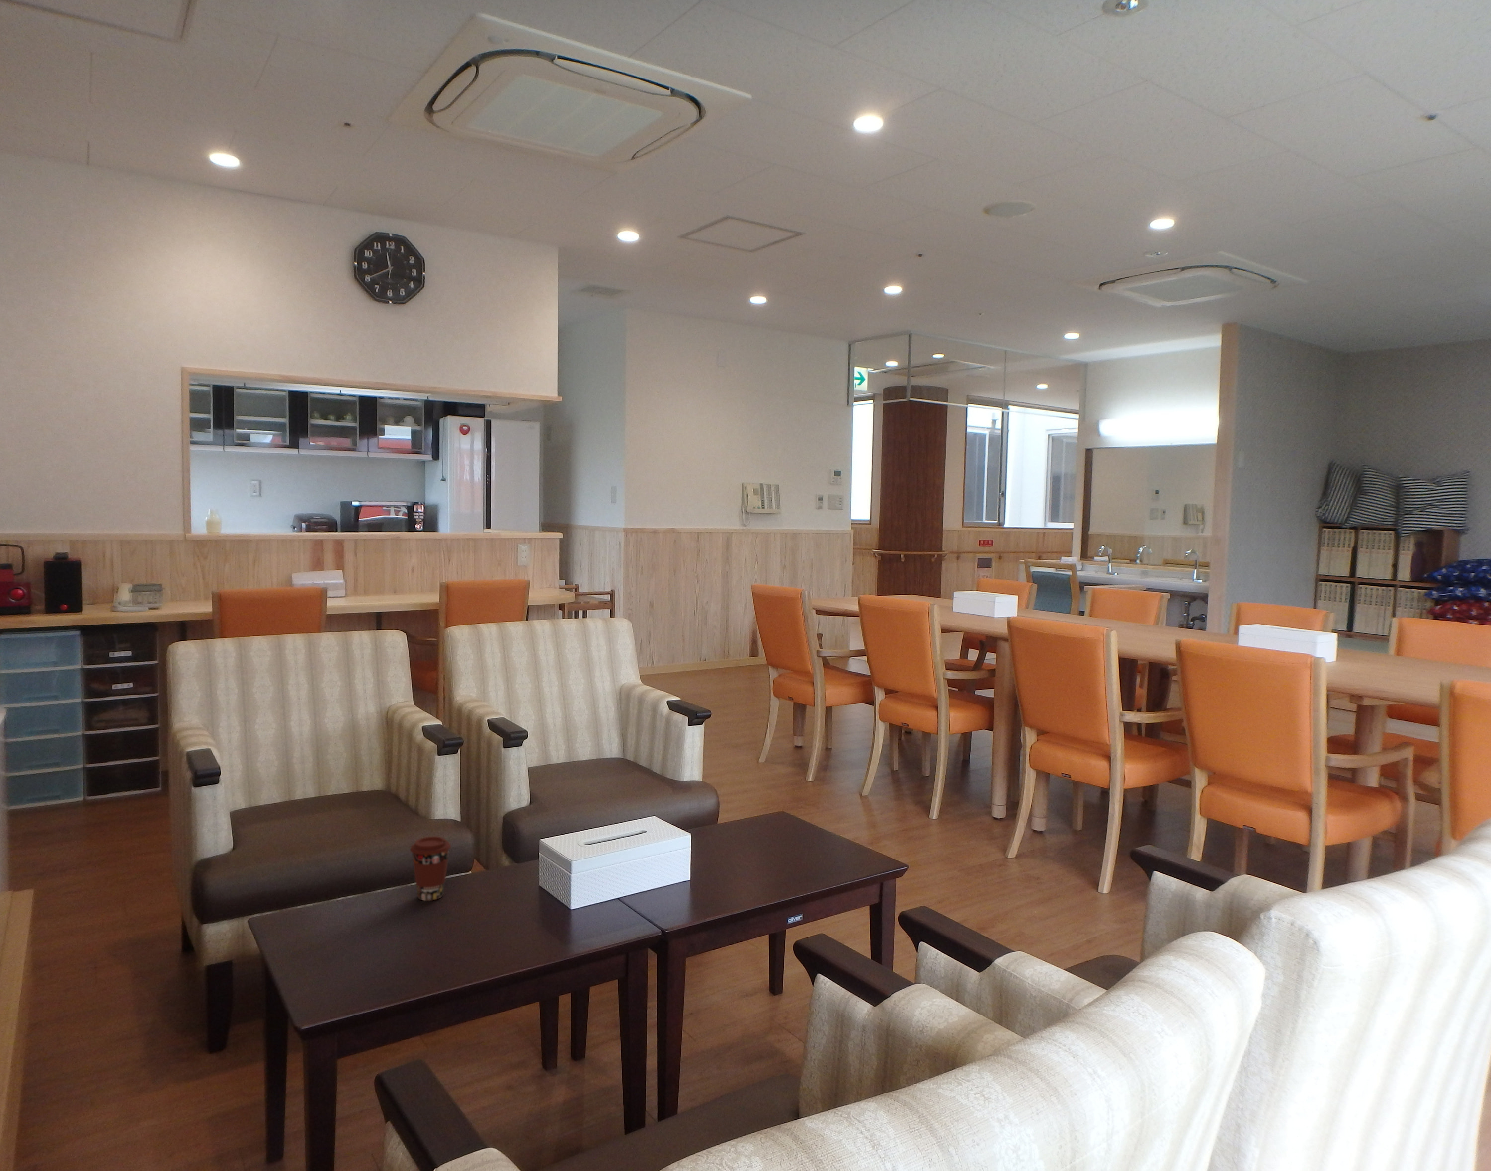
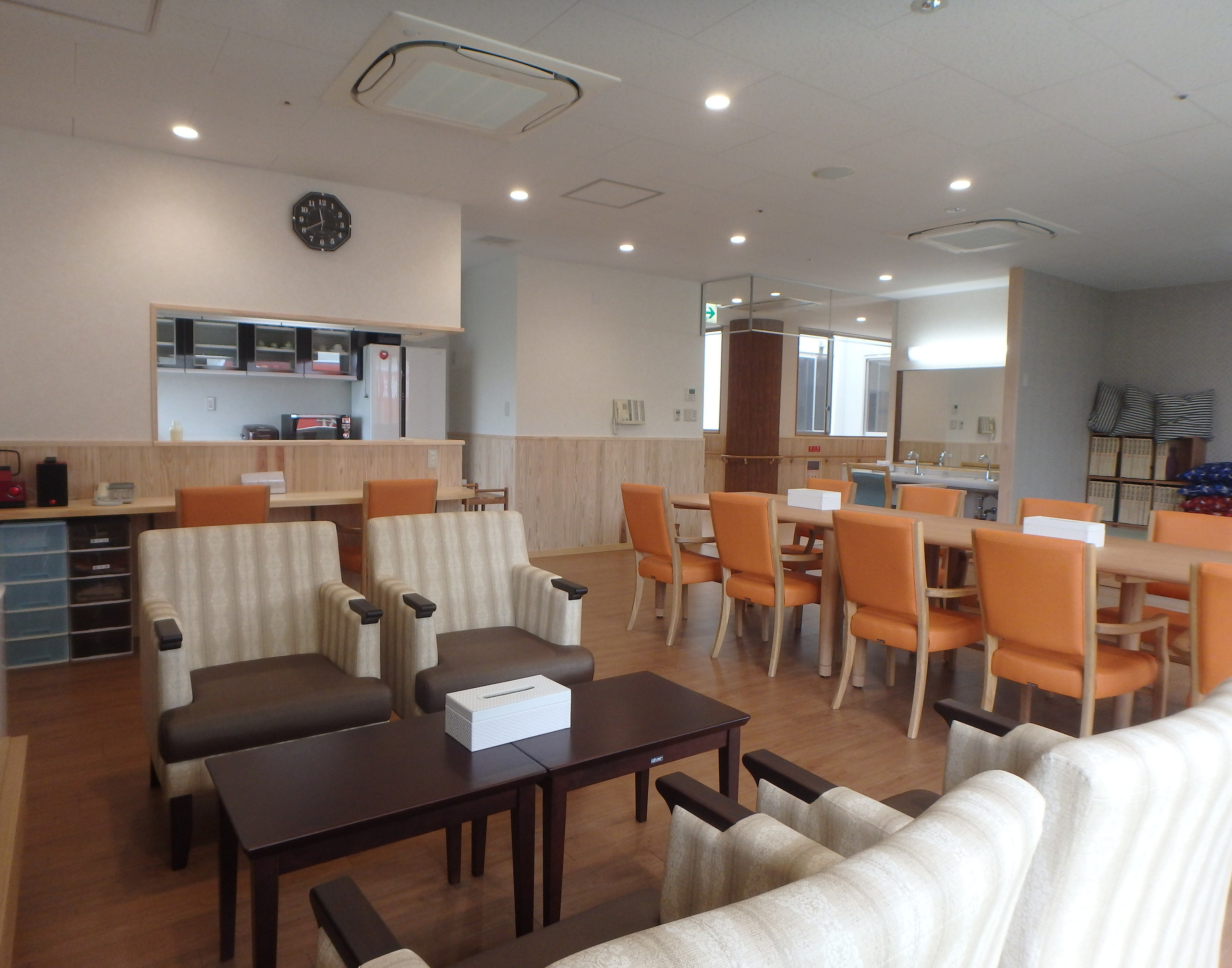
- coffee cup (431, 869)
